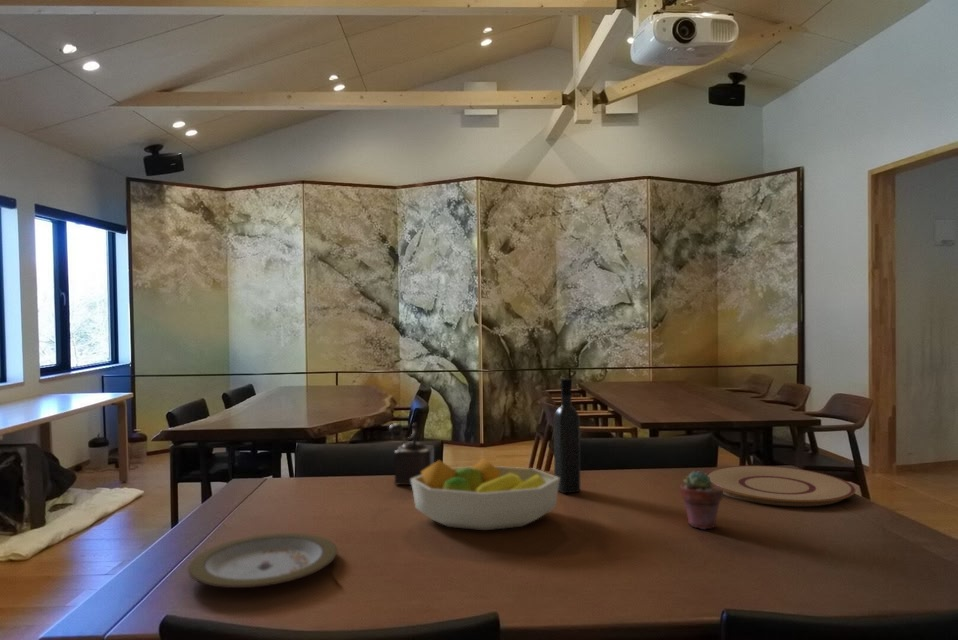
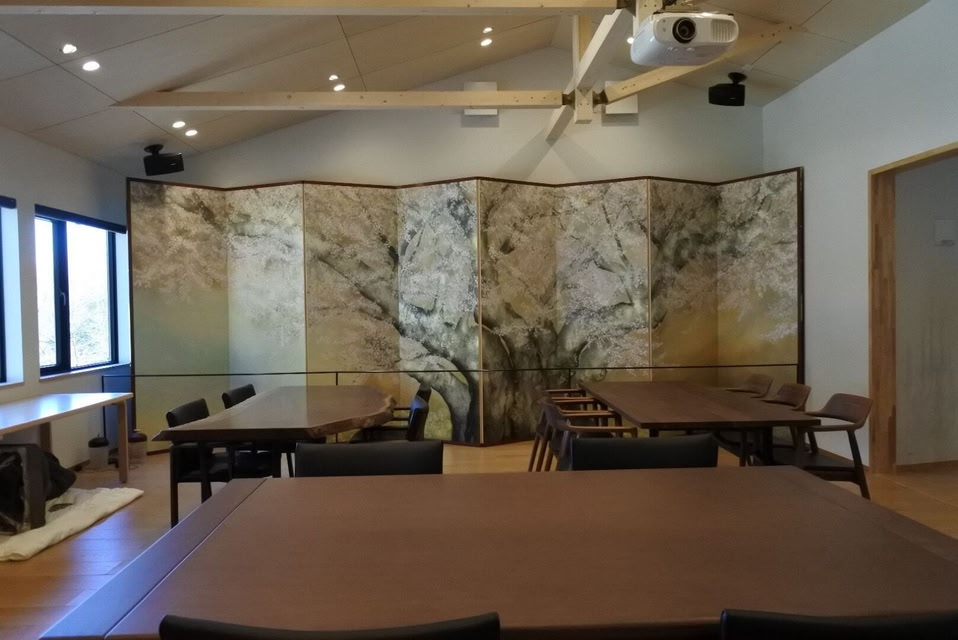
- potted succulent (701, 497)
- plate (265, 562)
- wine bottle (566, 434)
- plate (776, 485)
- fruit bowl (485, 489)
- pepper mill (412, 451)
